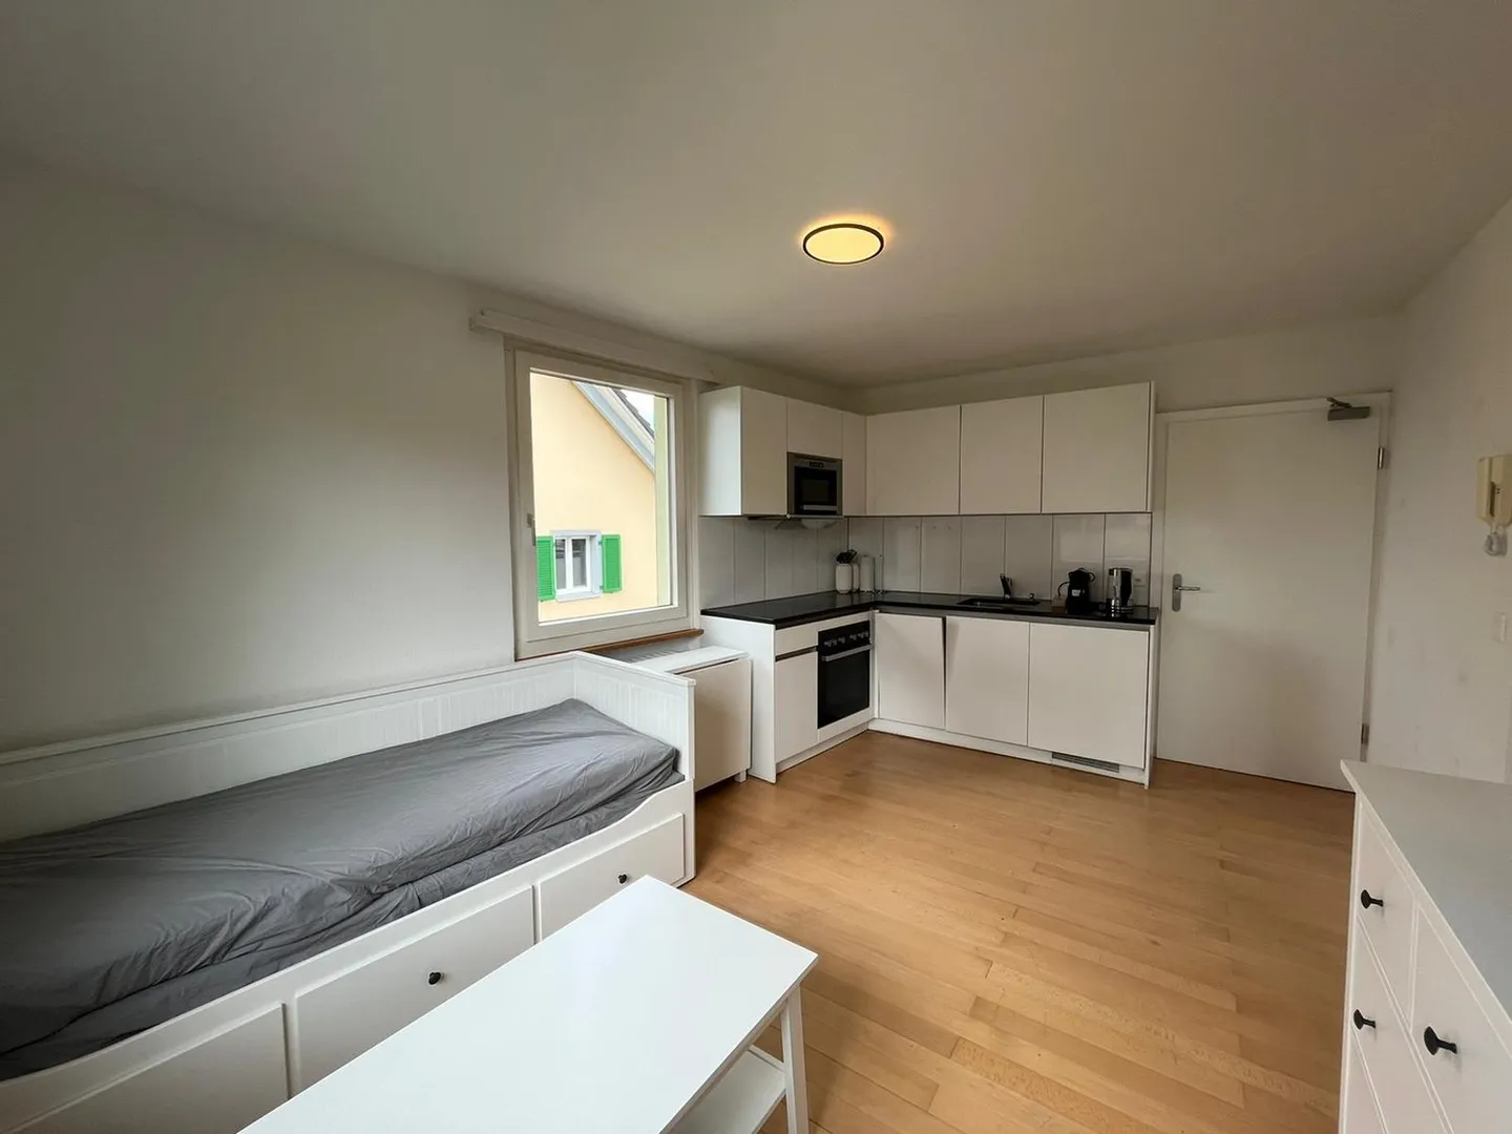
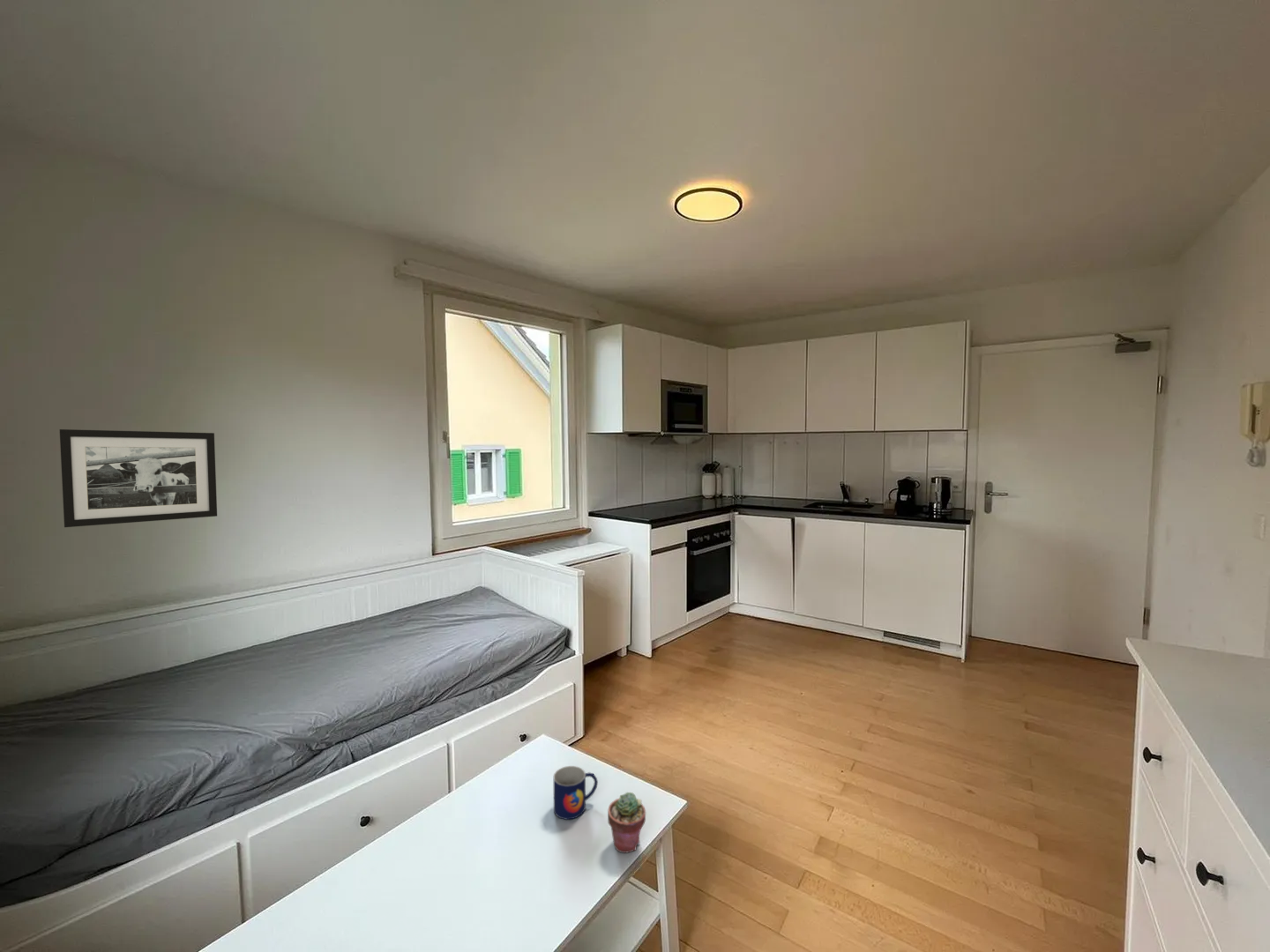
+ potted succulent (626, 820)
+ picture frame (145, 476)
+ mug (576, 790)
